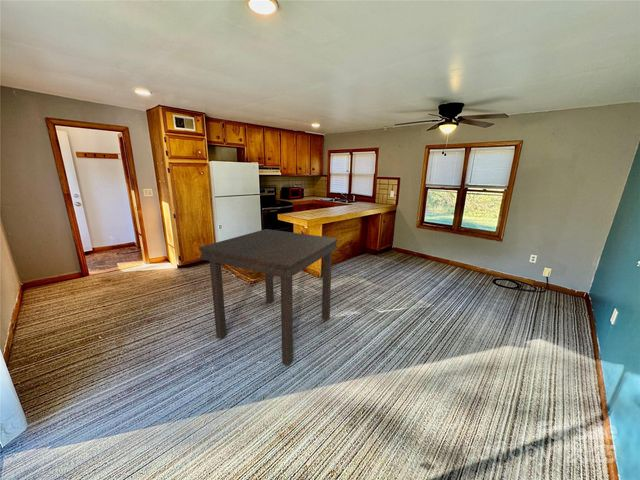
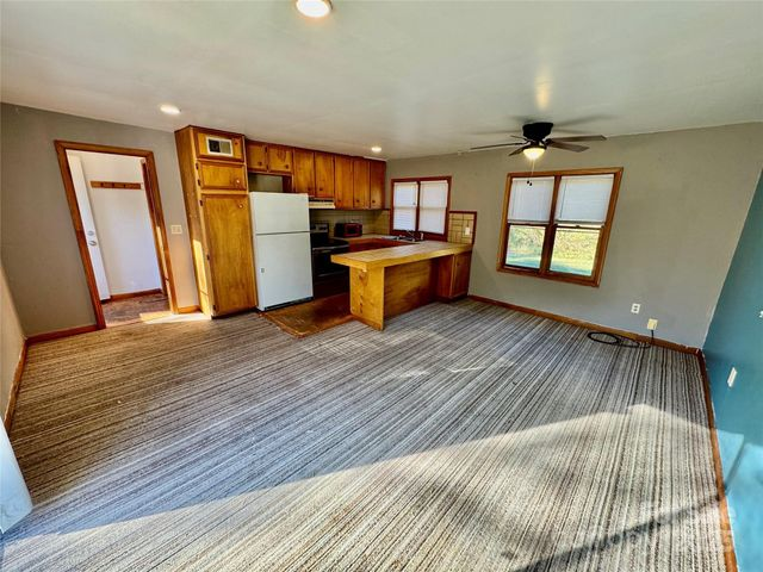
- dining table (272, 286)
